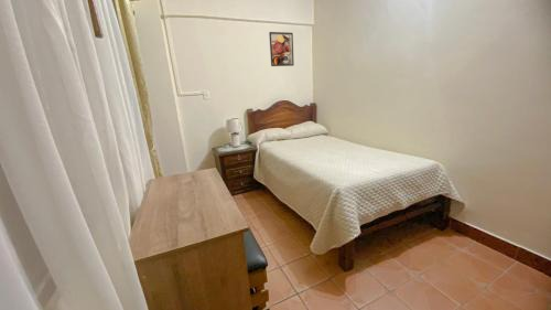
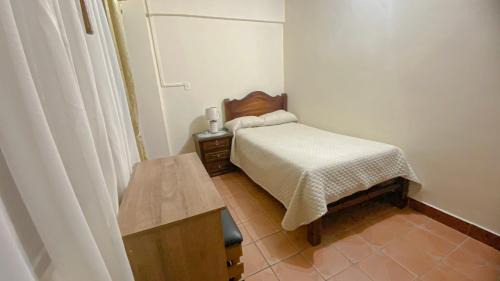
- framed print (281, 49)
